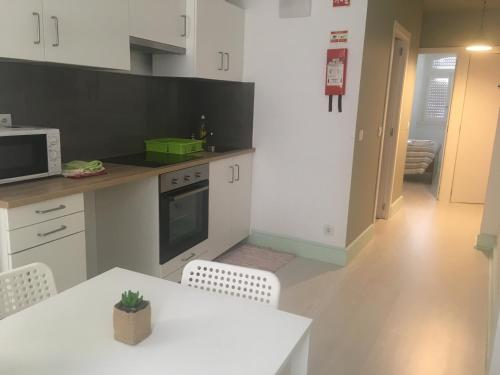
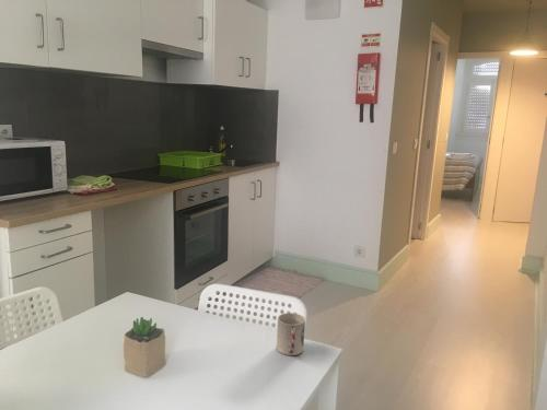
+ cup (291, 336)
